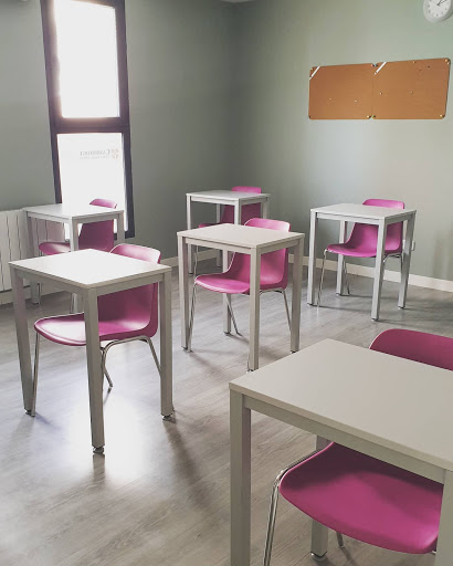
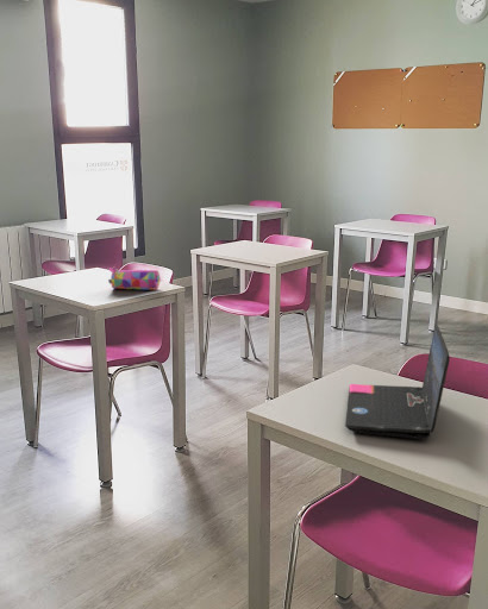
+ laptop (389, 385)
+ pencil case (134, 278)
